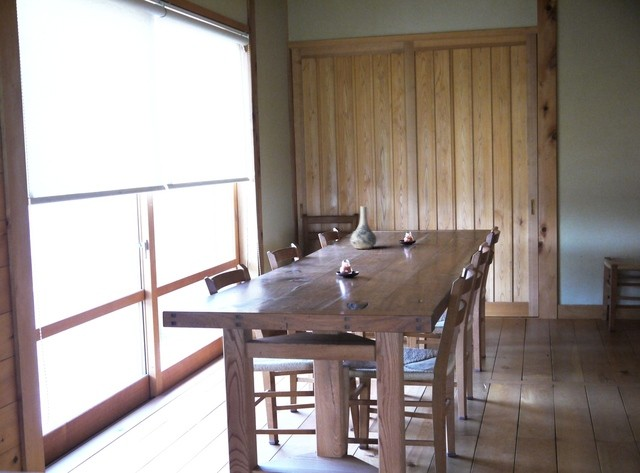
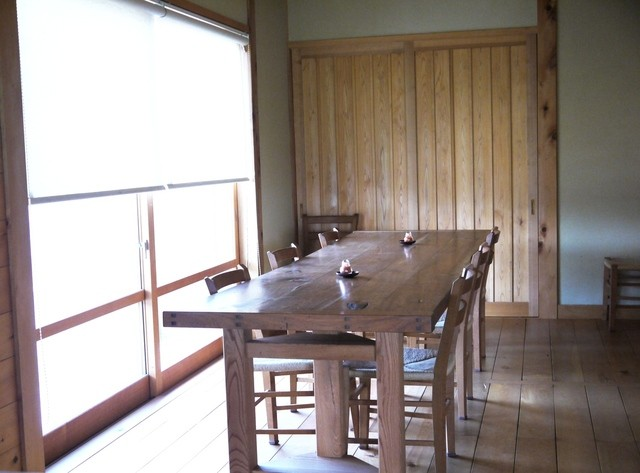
- decorative vase (362, 227)
